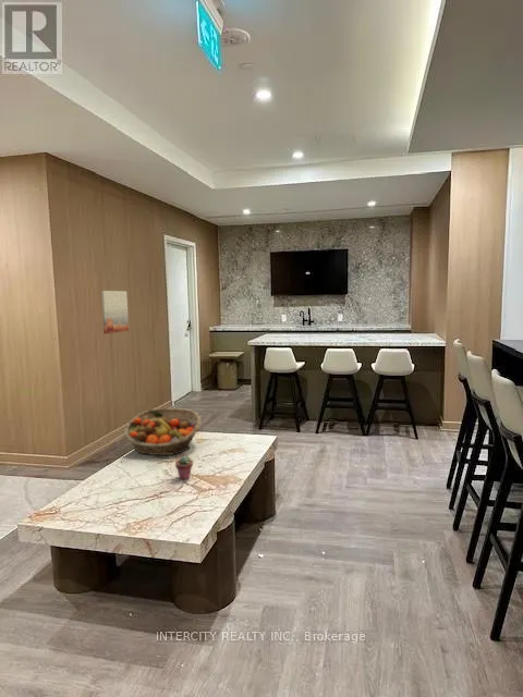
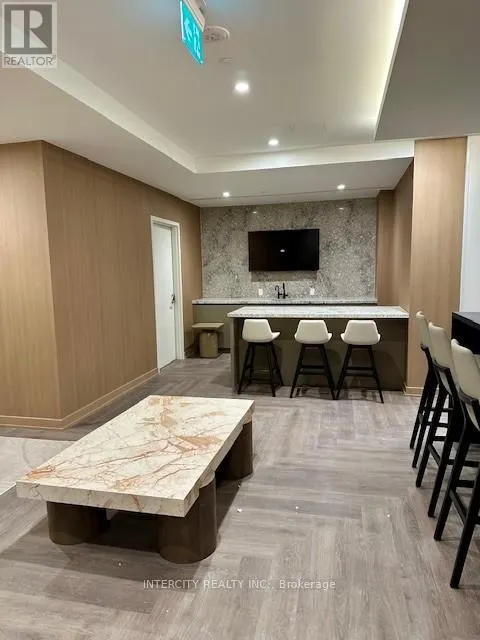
- potted succulent (184, 466)
- wall art (115, 311)
- fruit basket (162, 430)
